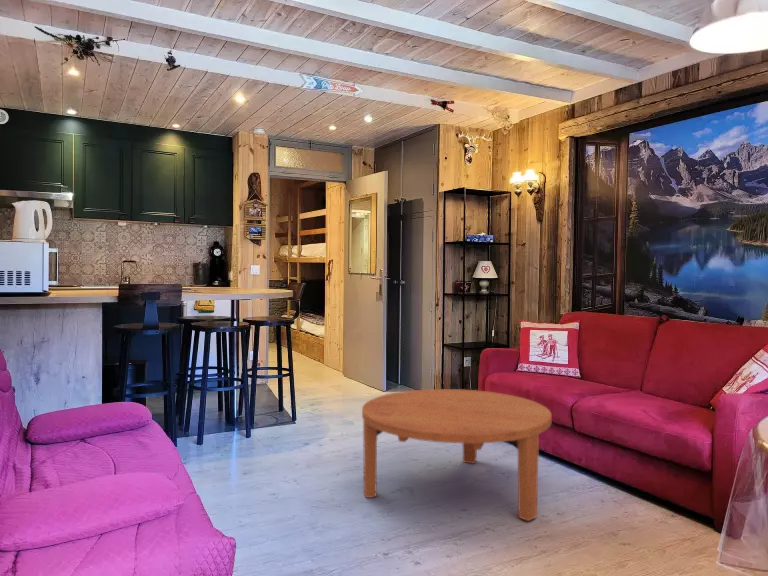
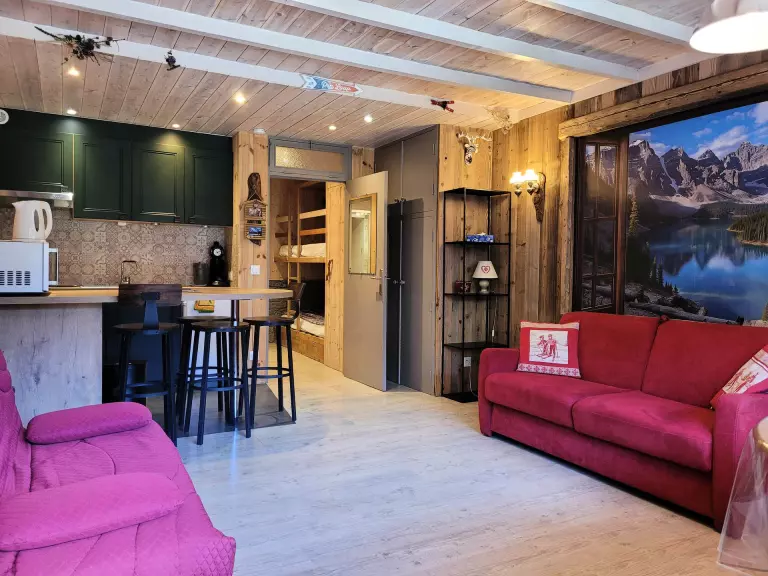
- coffee table (454, 442)
